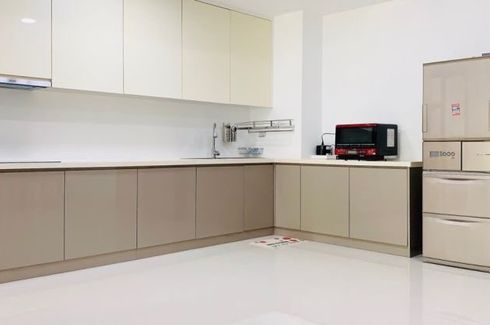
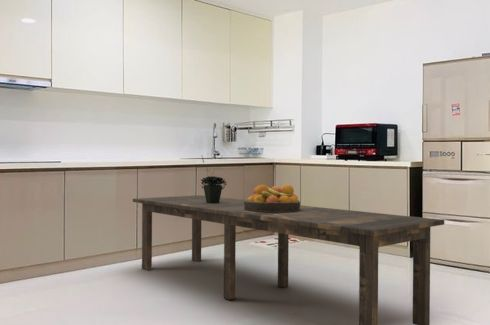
+ fruit bowl (272, 196)
+ dining table (258, 229)
+ potted plant (212, 177)
